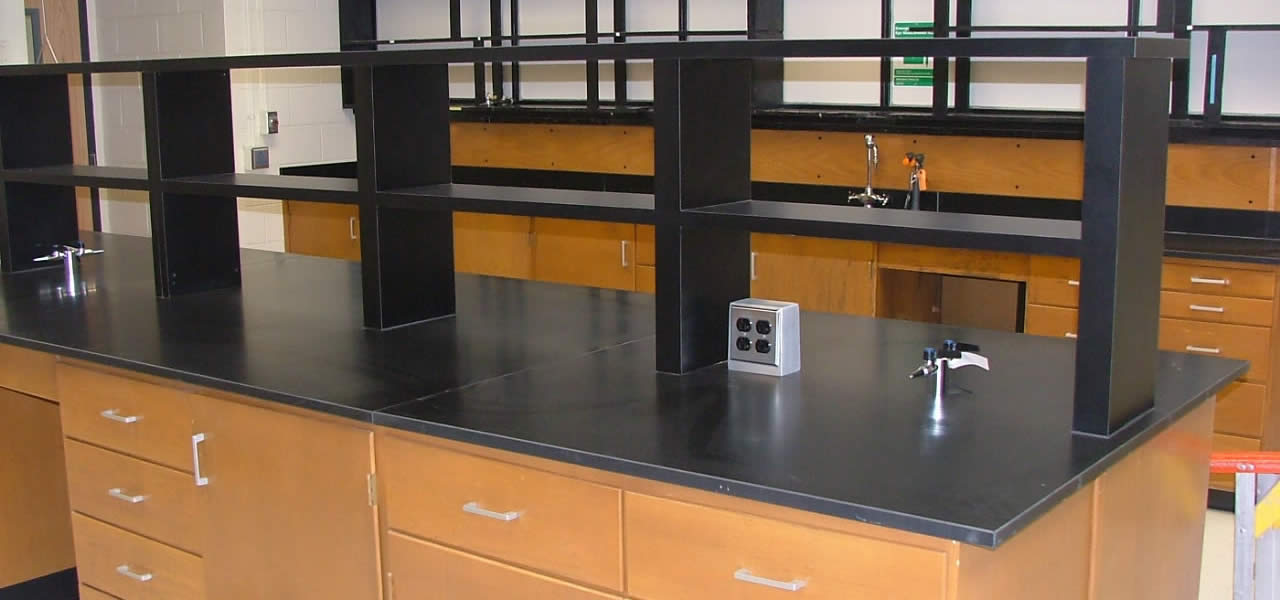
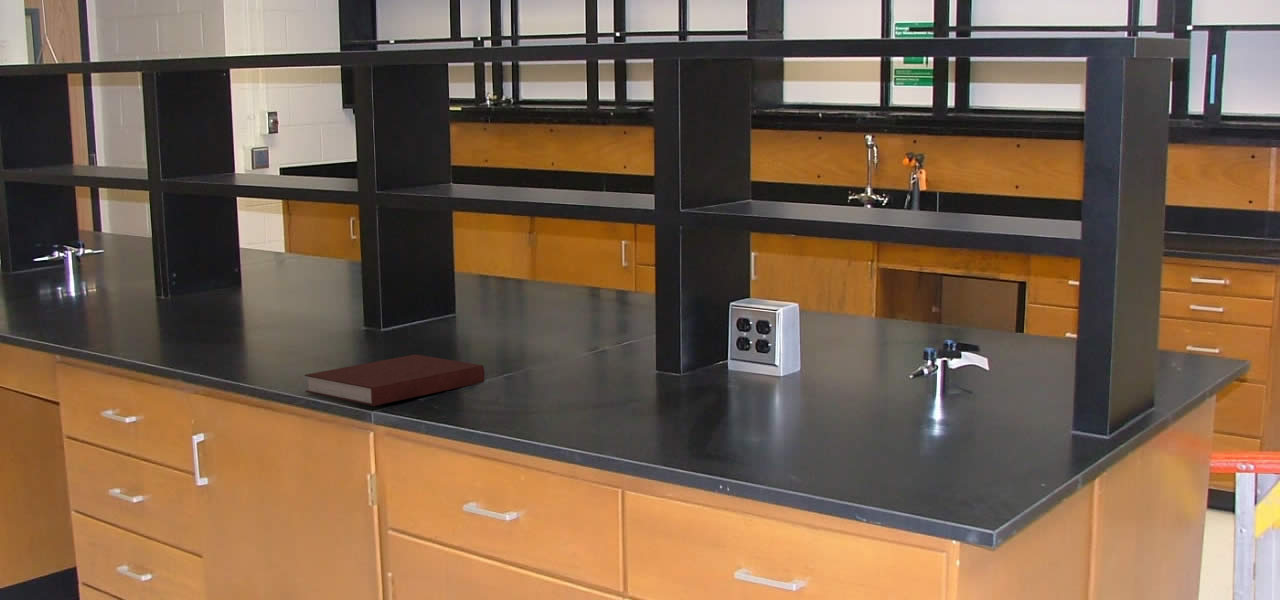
+ notebook (396, 378)
